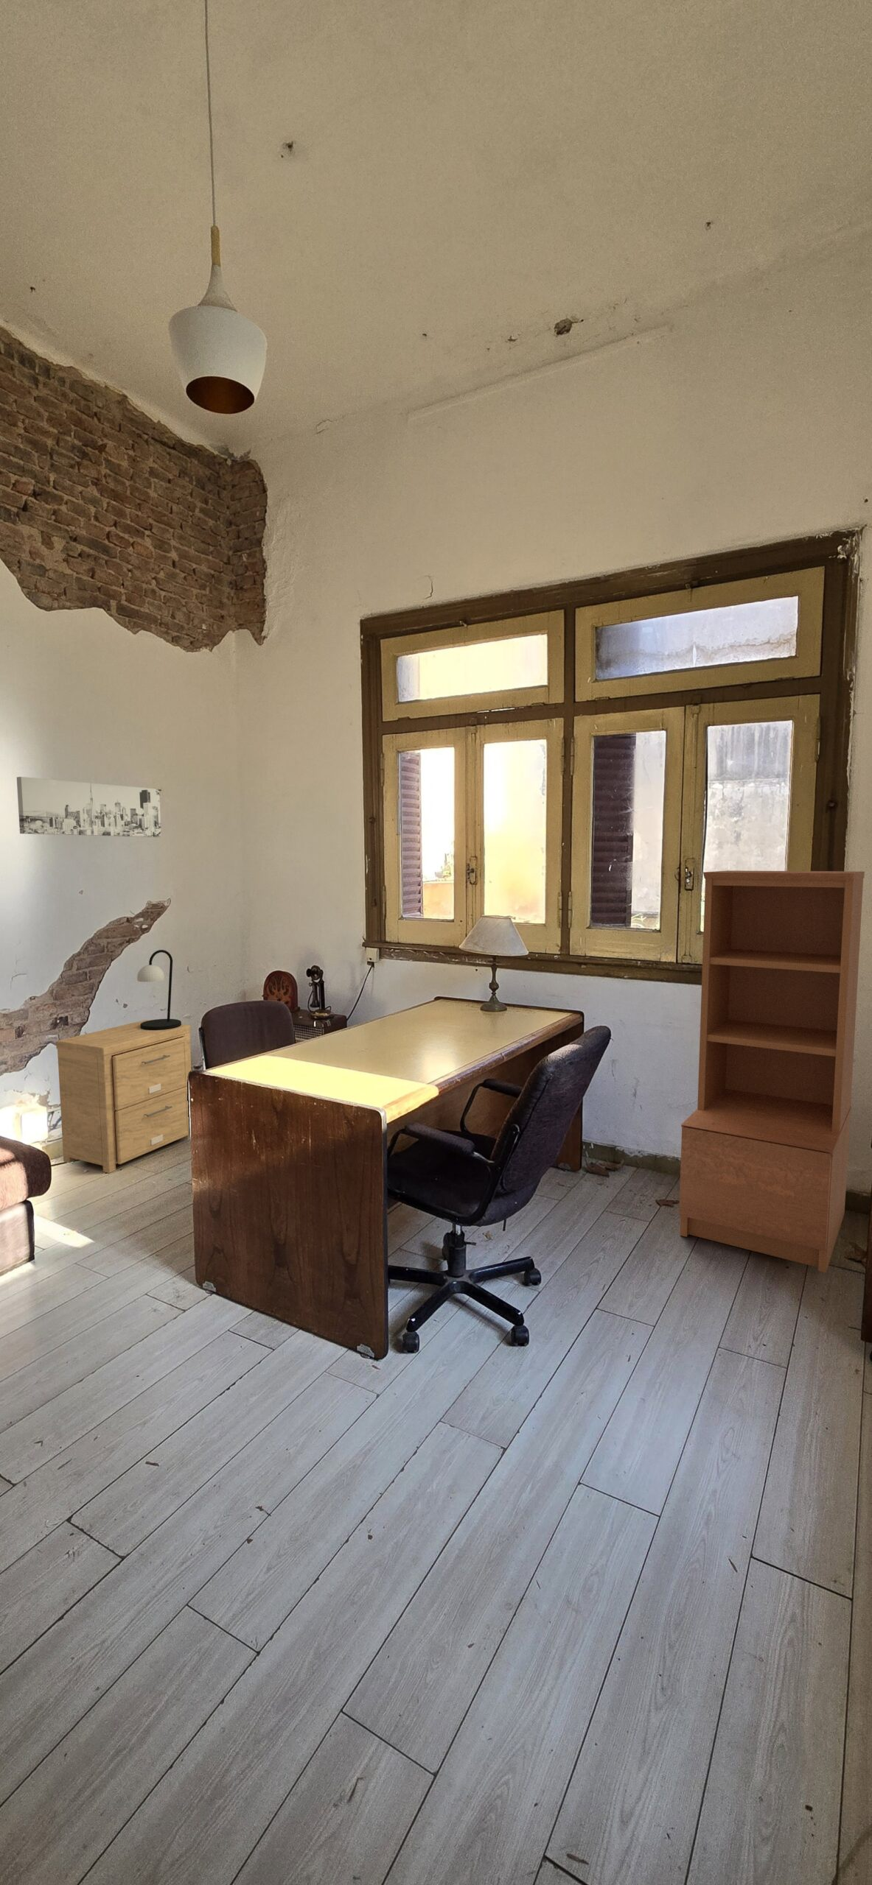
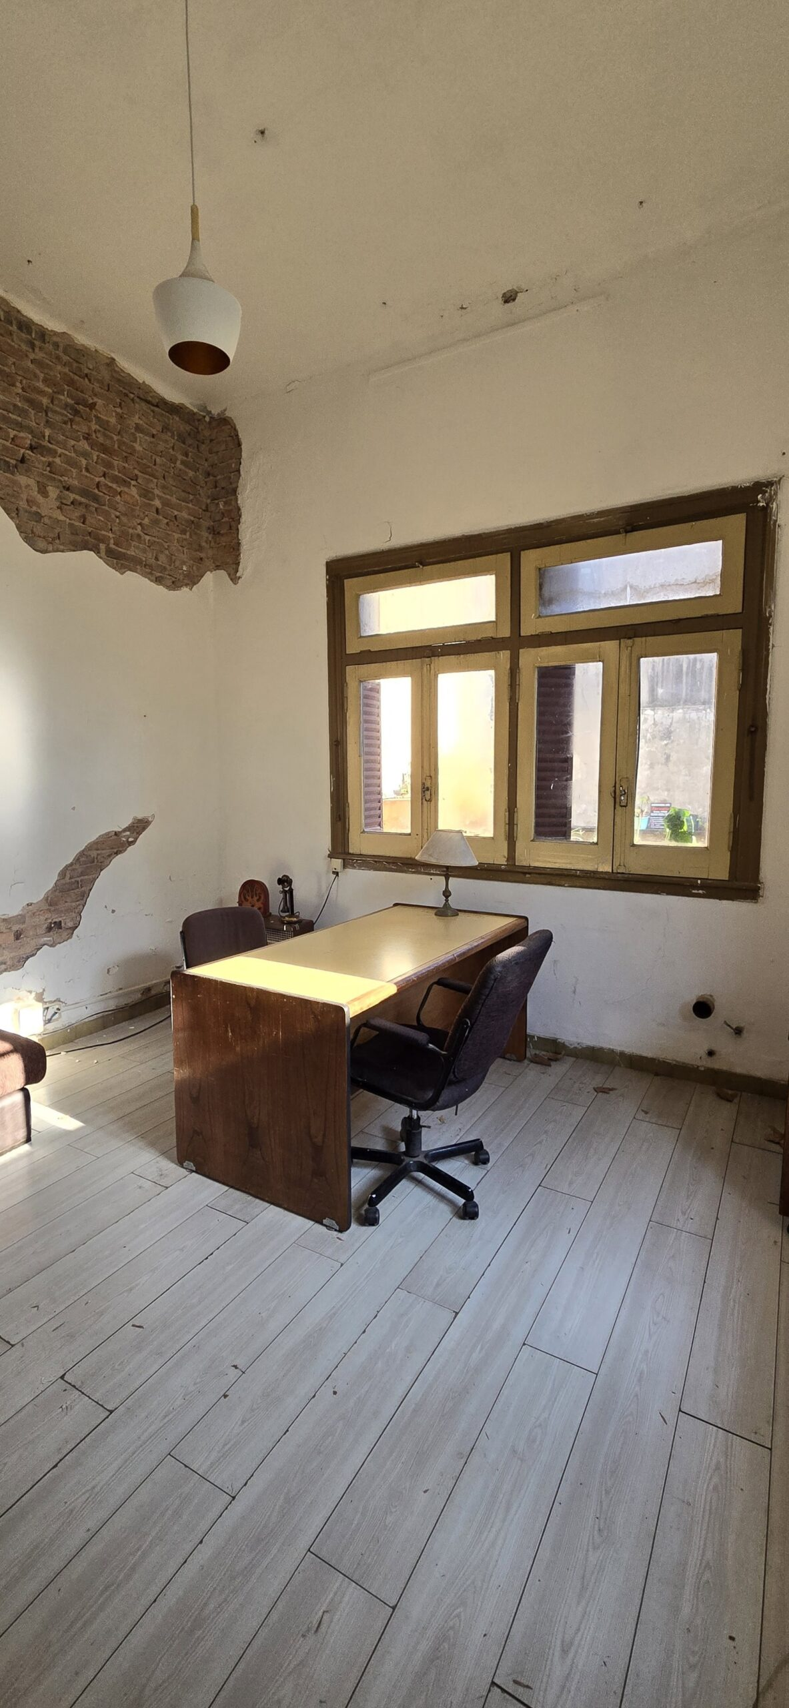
- side table (132, 1092)
- table lamp (158, 981)
- bookshelf (772, 1053)
- wall art (94, 809)
